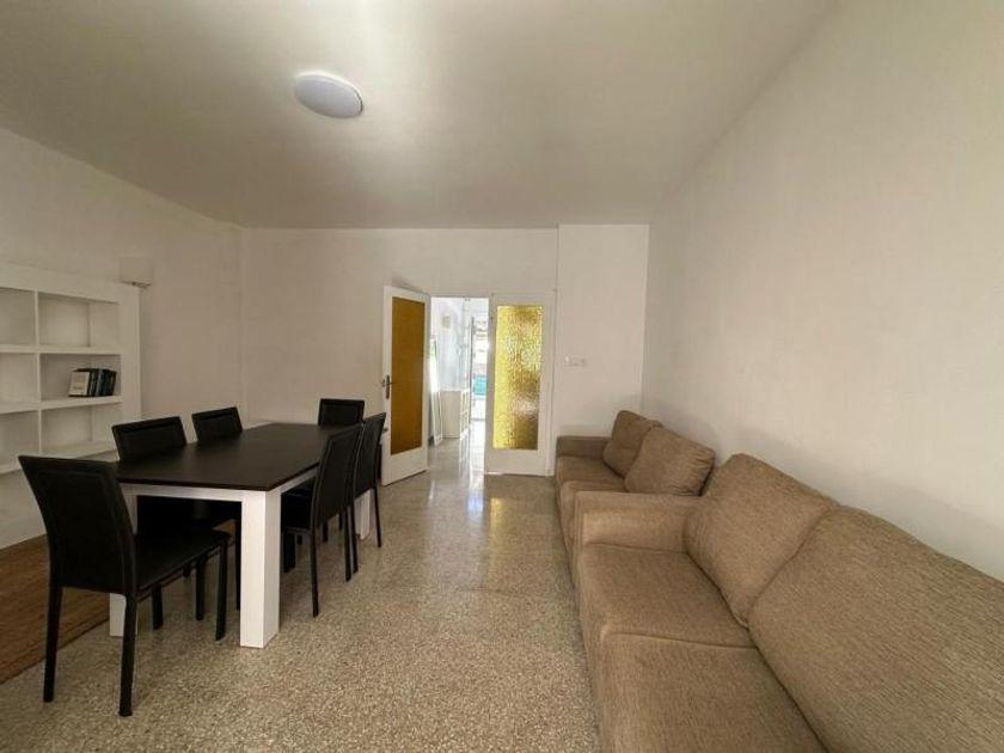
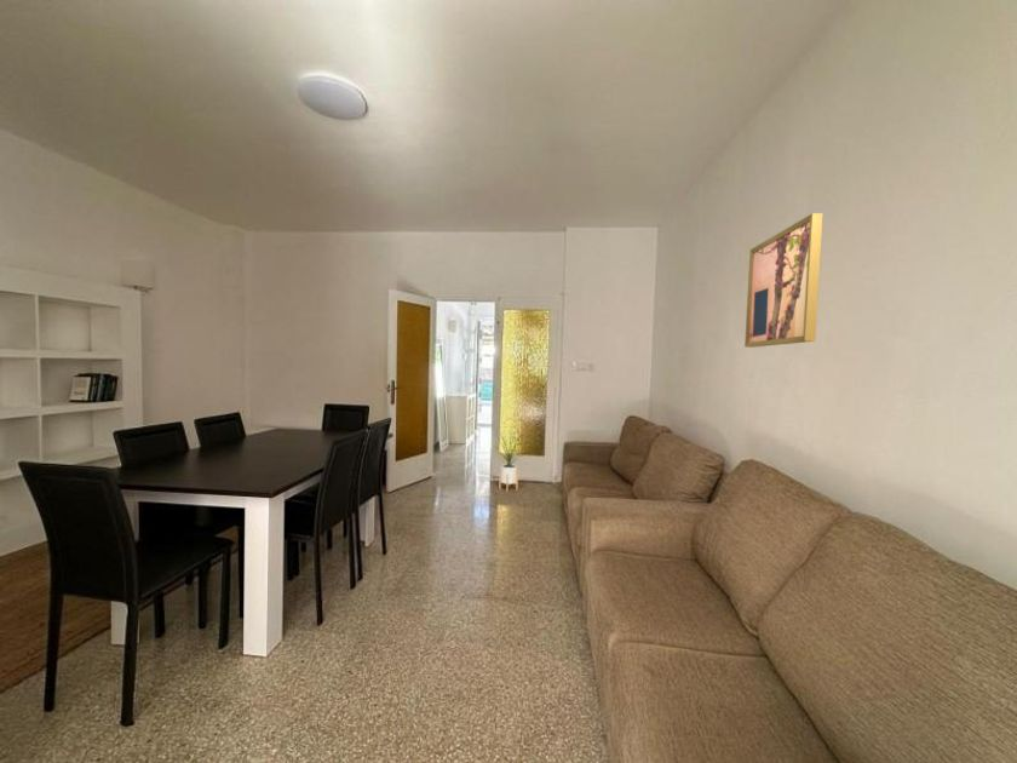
+ house plant (510, 458)
+ wall art (777, 289)
